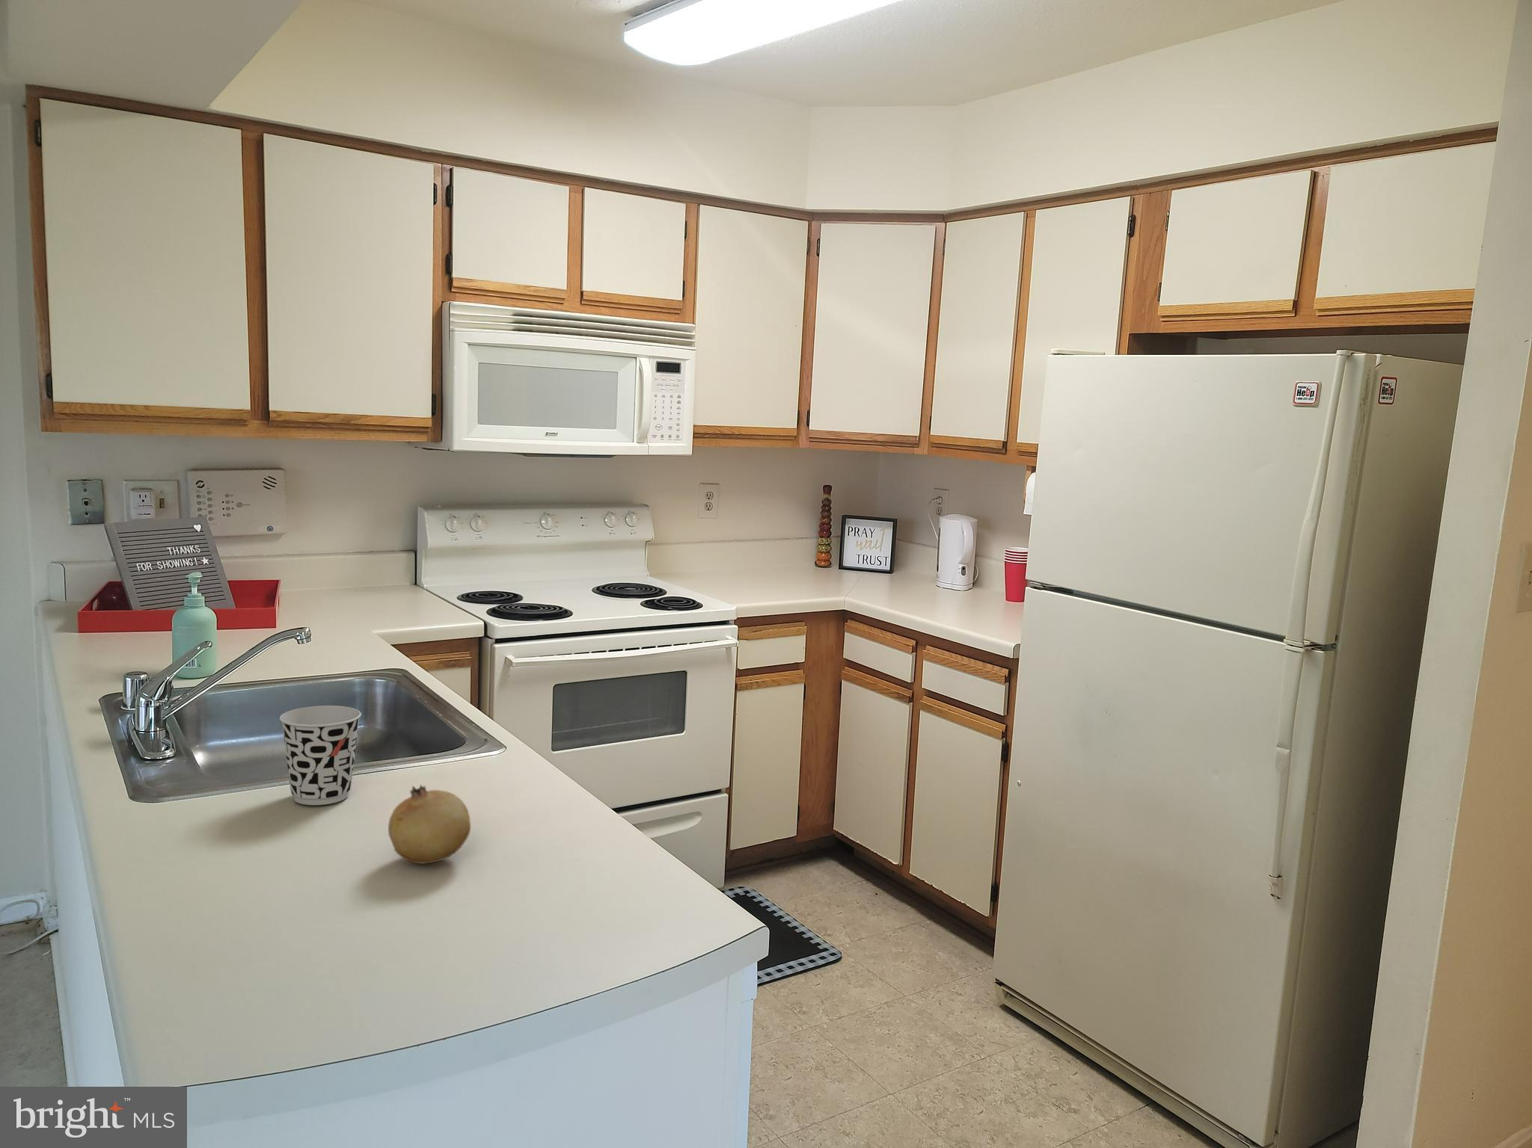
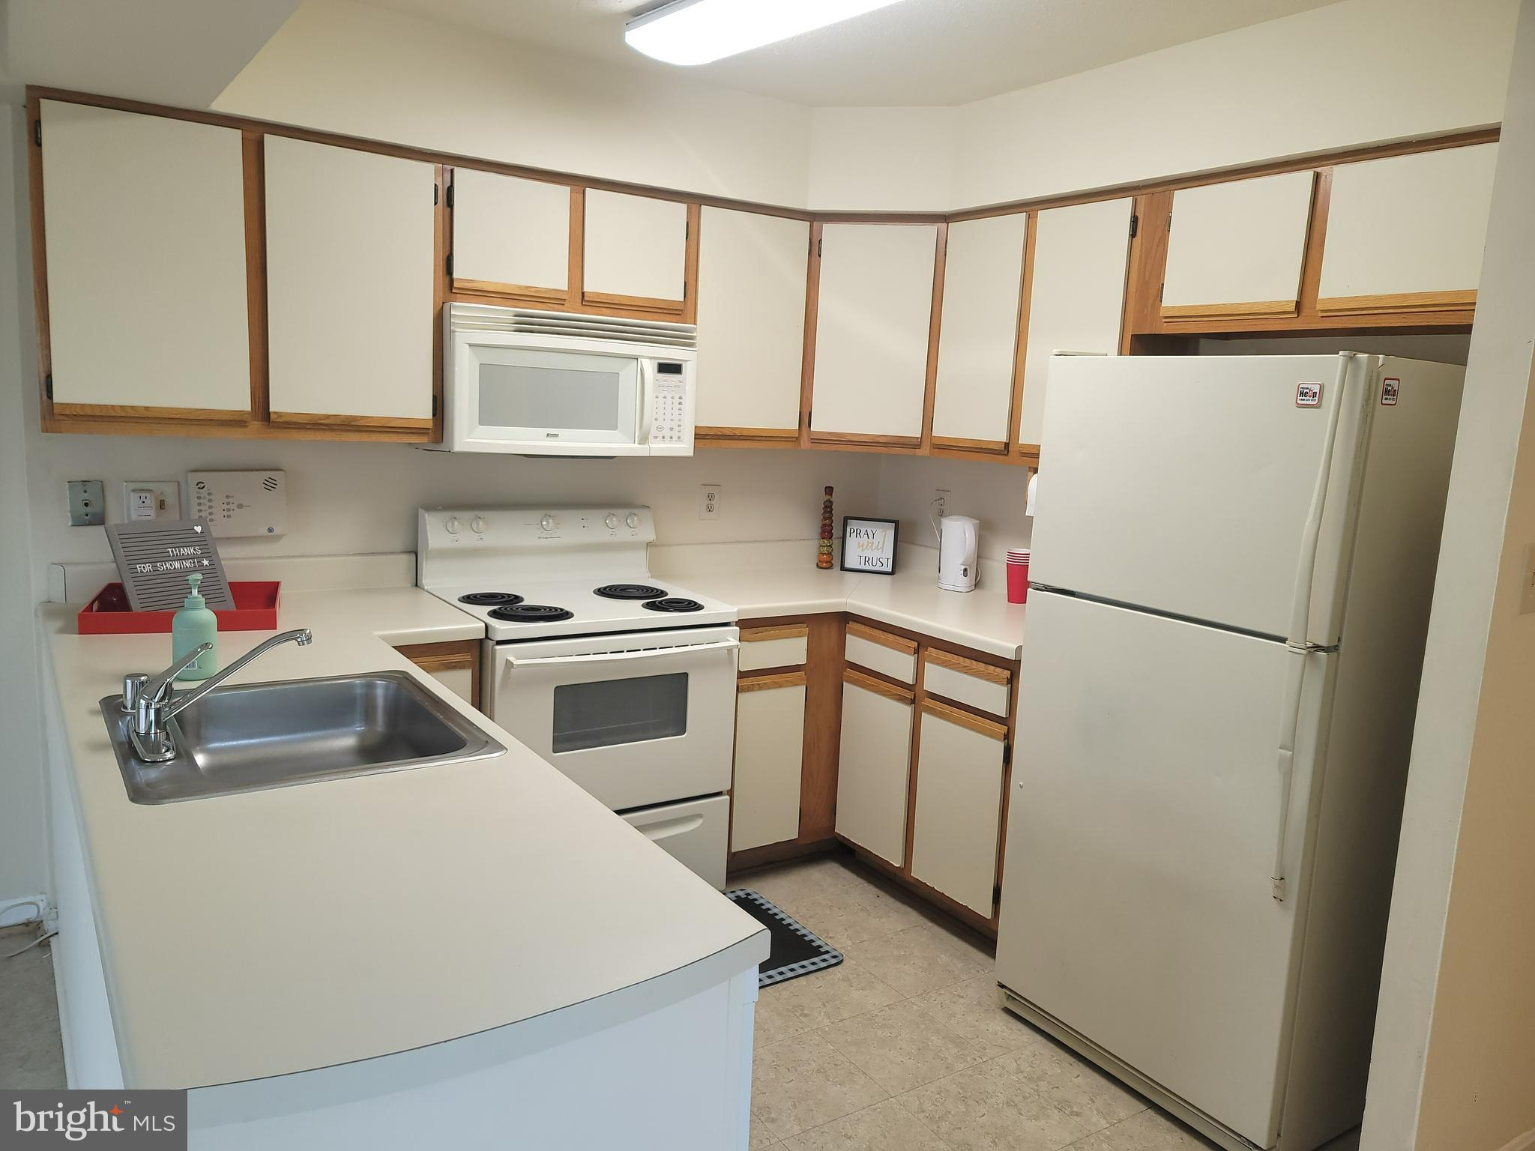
- fruit (429, 822)
- cup (321, 756)
